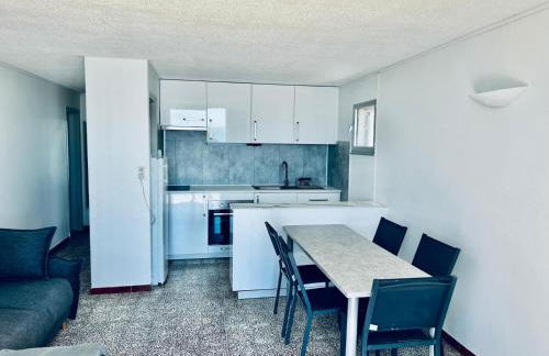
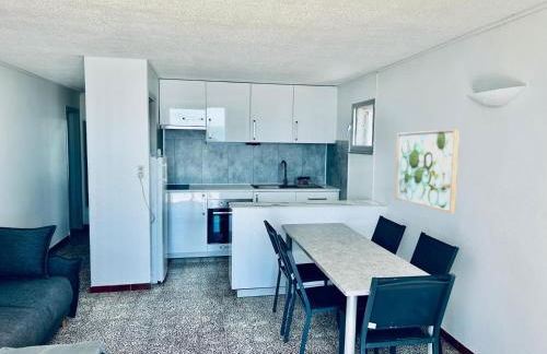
+ wall art (421, 168)
